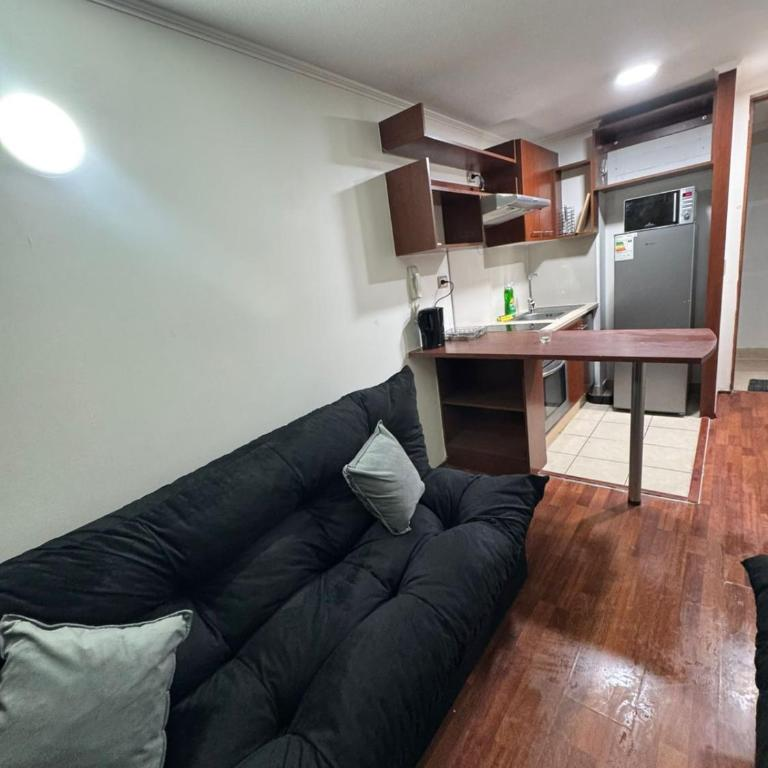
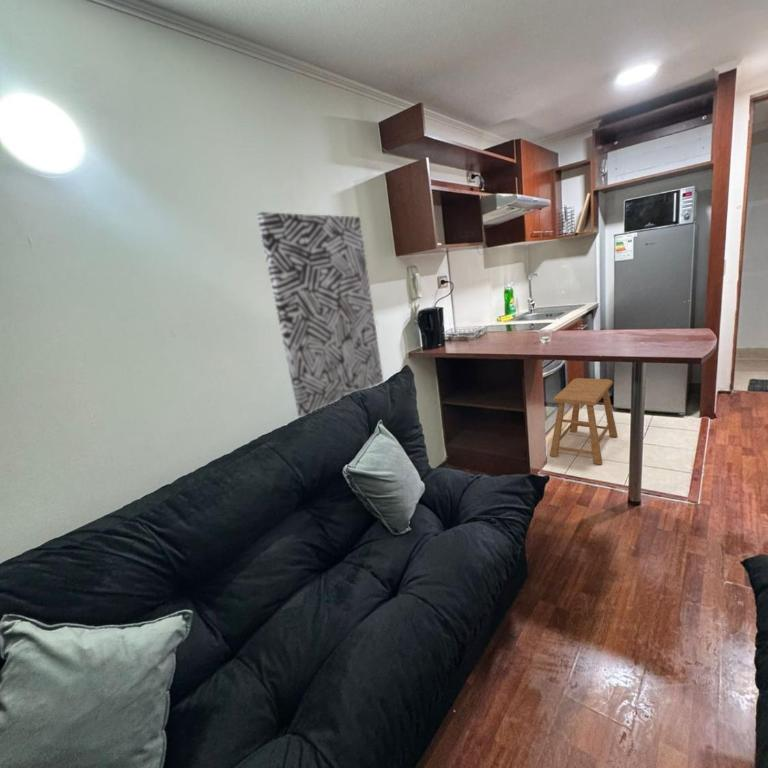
+ wall art (330, 311)
+ stool (583, 421)
